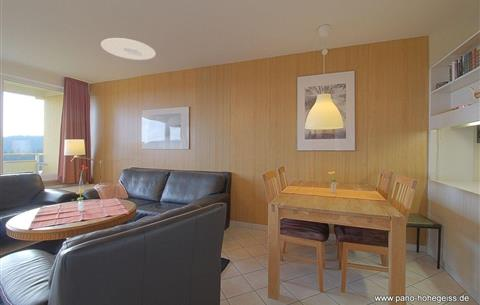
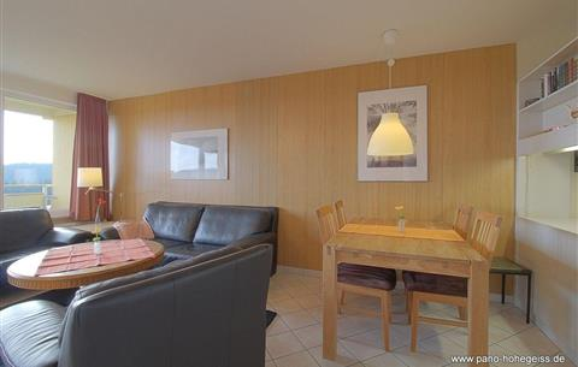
- ceiling light (129, 47)
